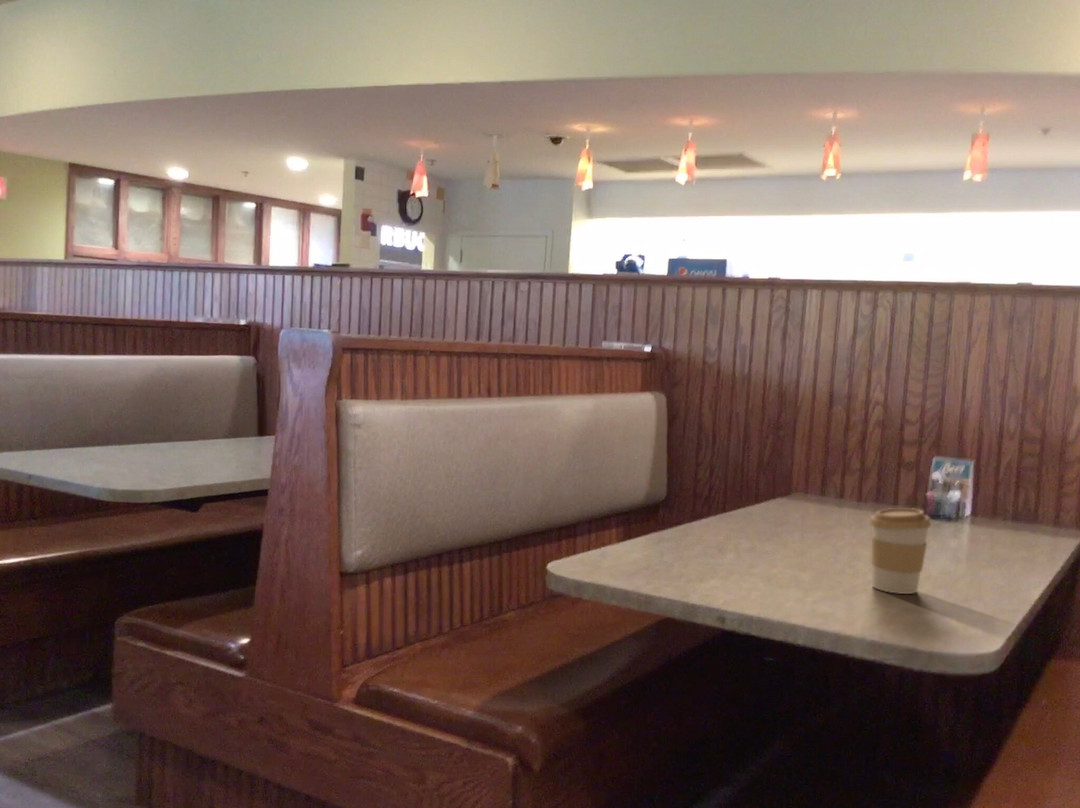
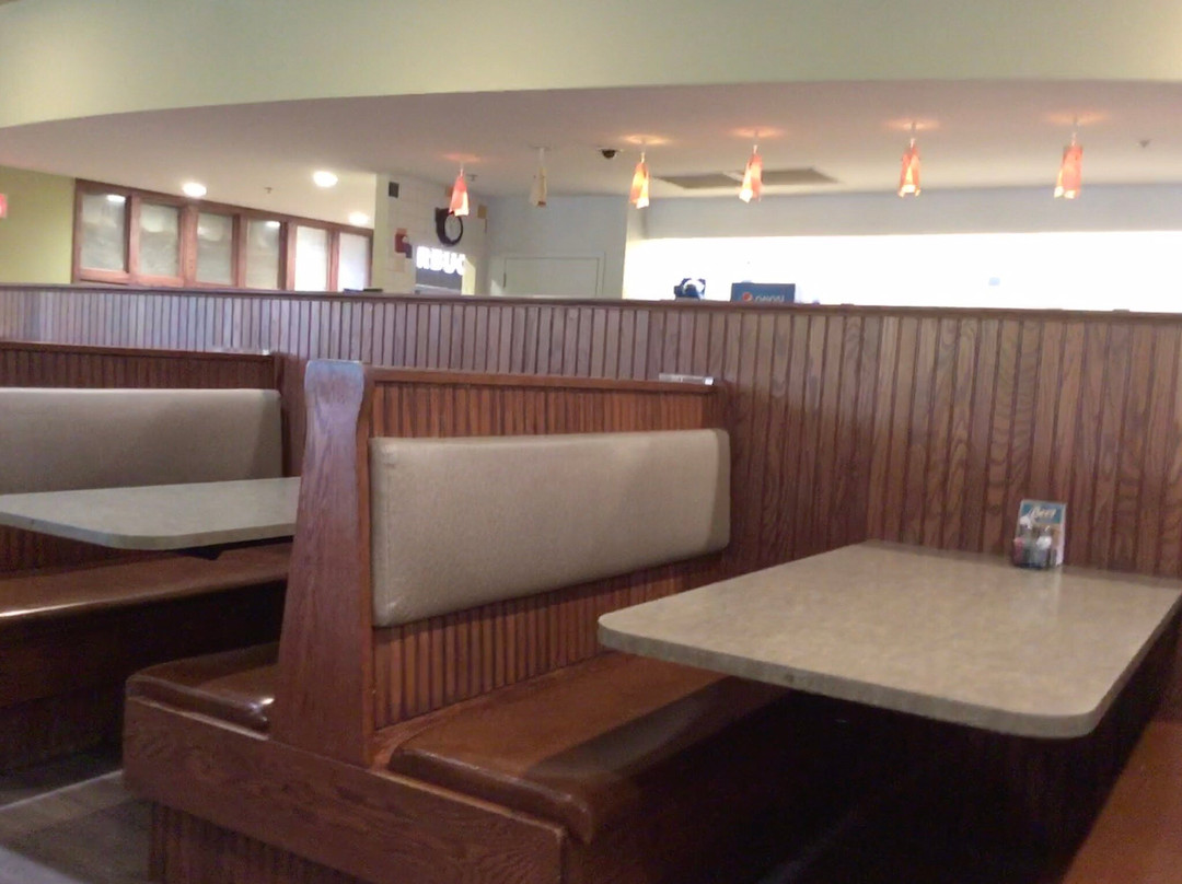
- coffee cup (897, 548)
